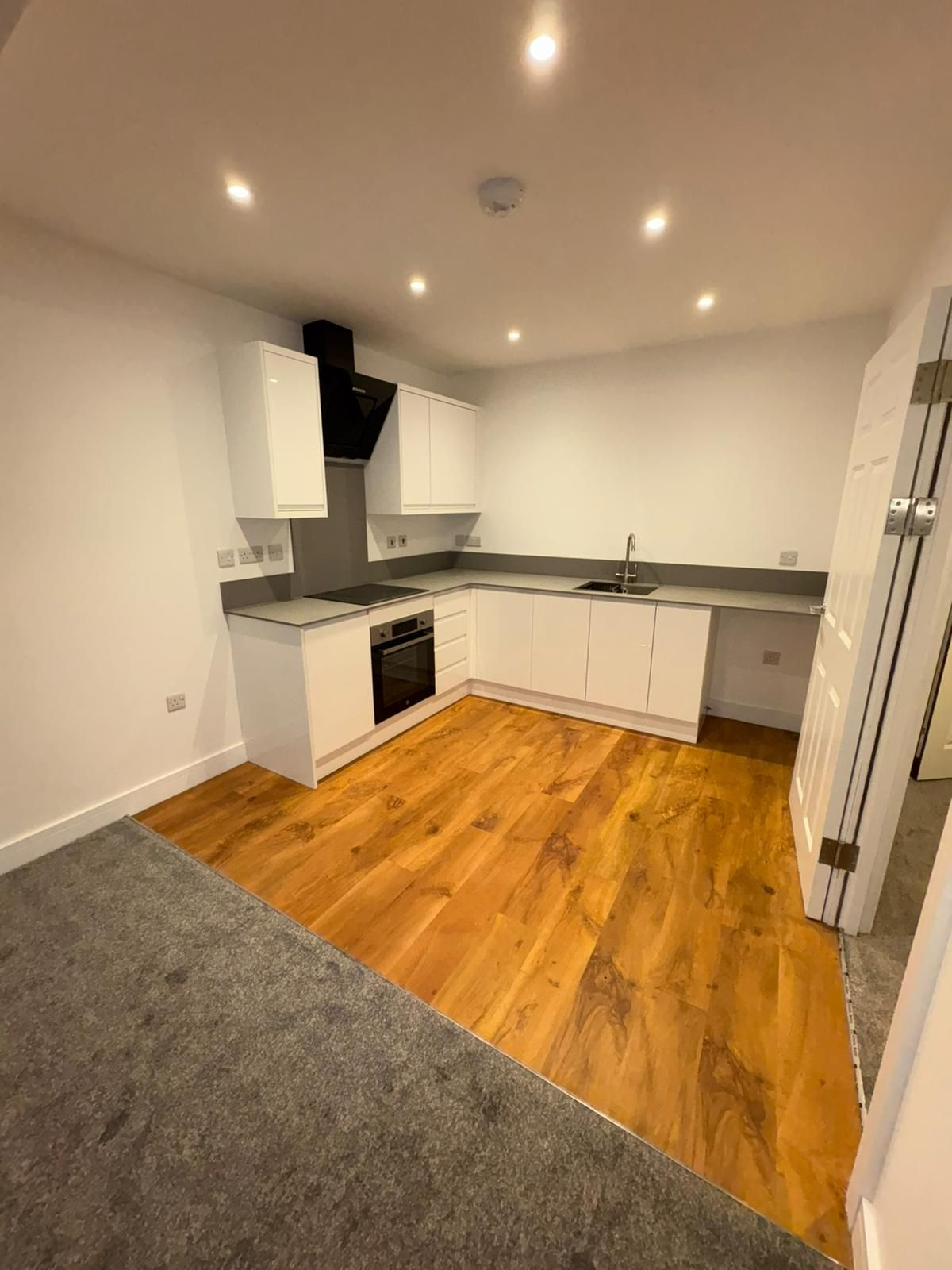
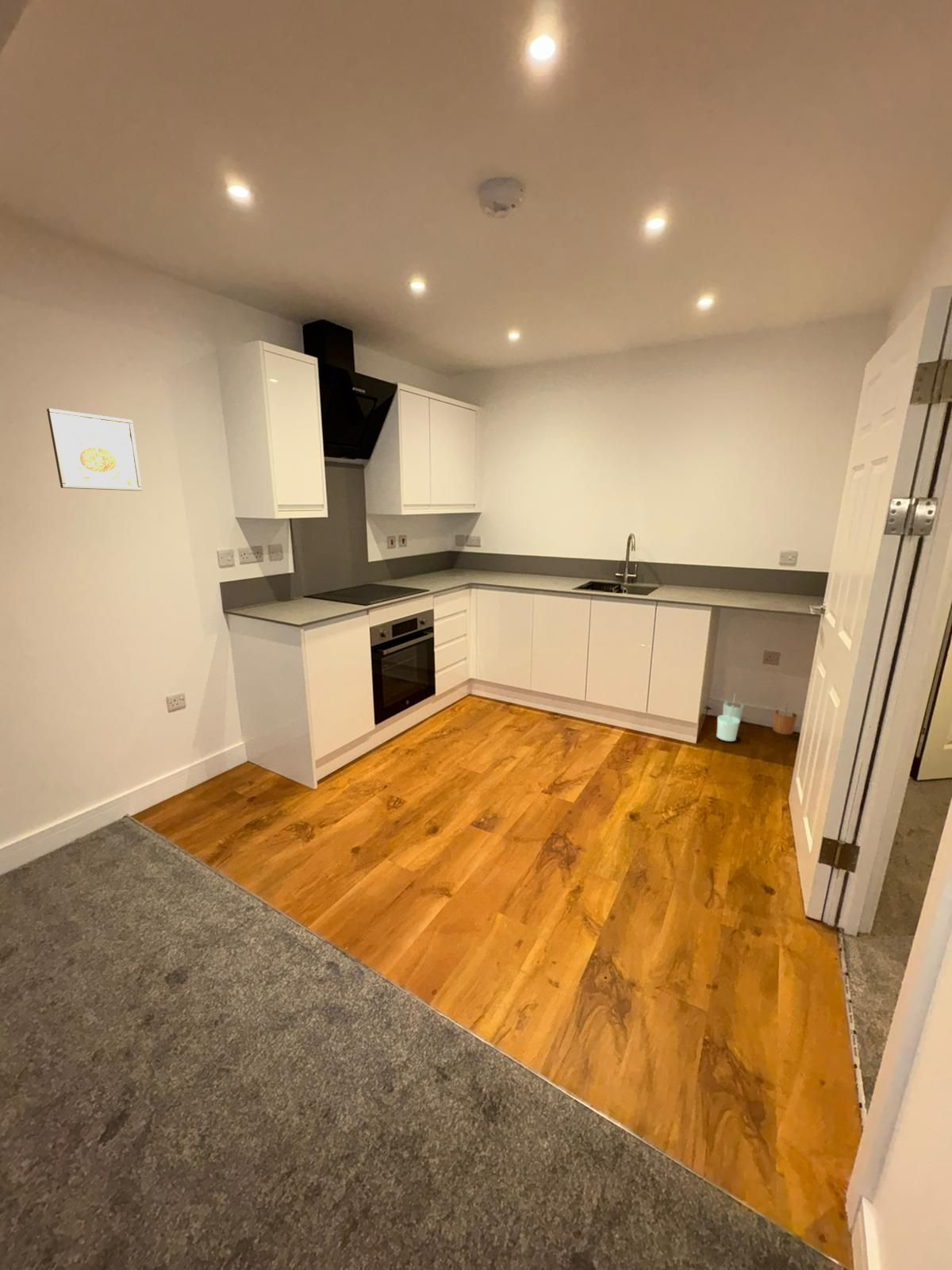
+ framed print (98, 452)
+ bucket (741, 716)
